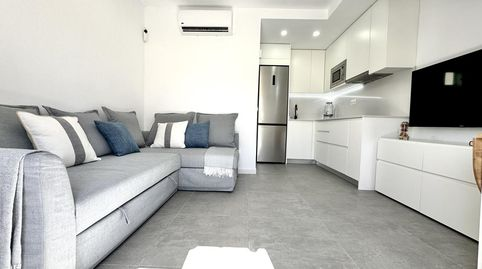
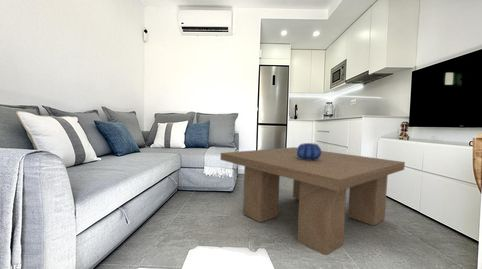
+ coffee table (306, 185)
+ decorative bowl (308, 151)
